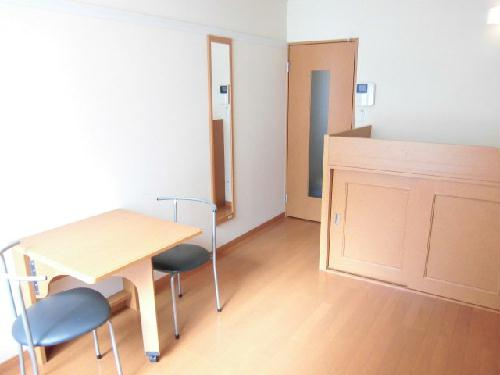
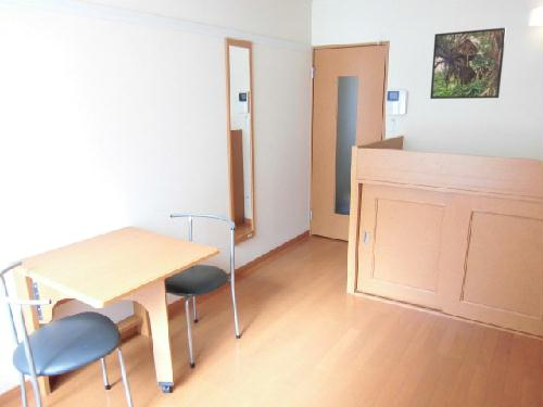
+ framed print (466, 65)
